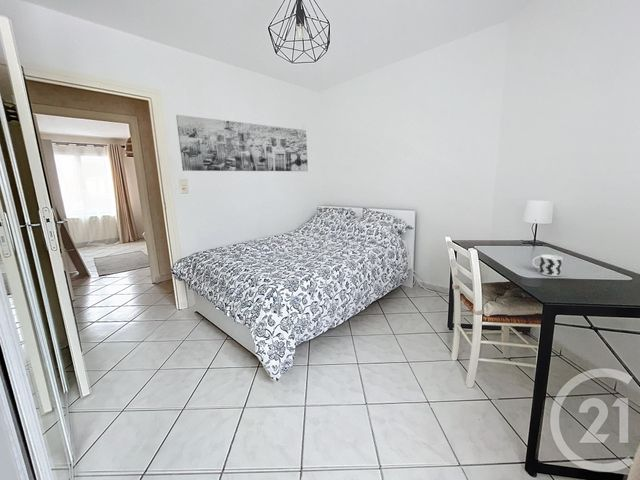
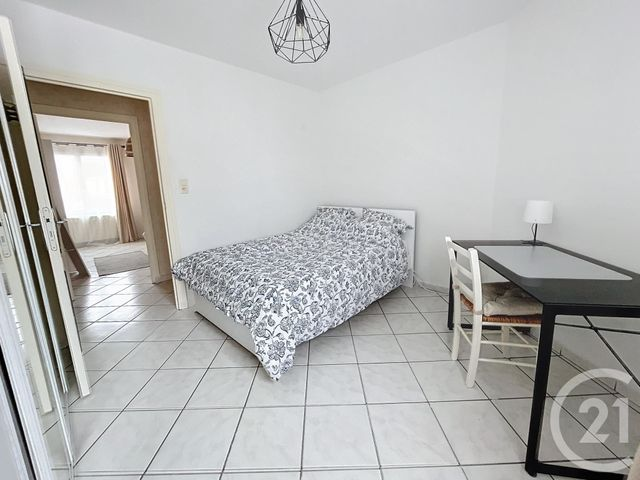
- cup (546, 264)
- wall art (252, 147)
